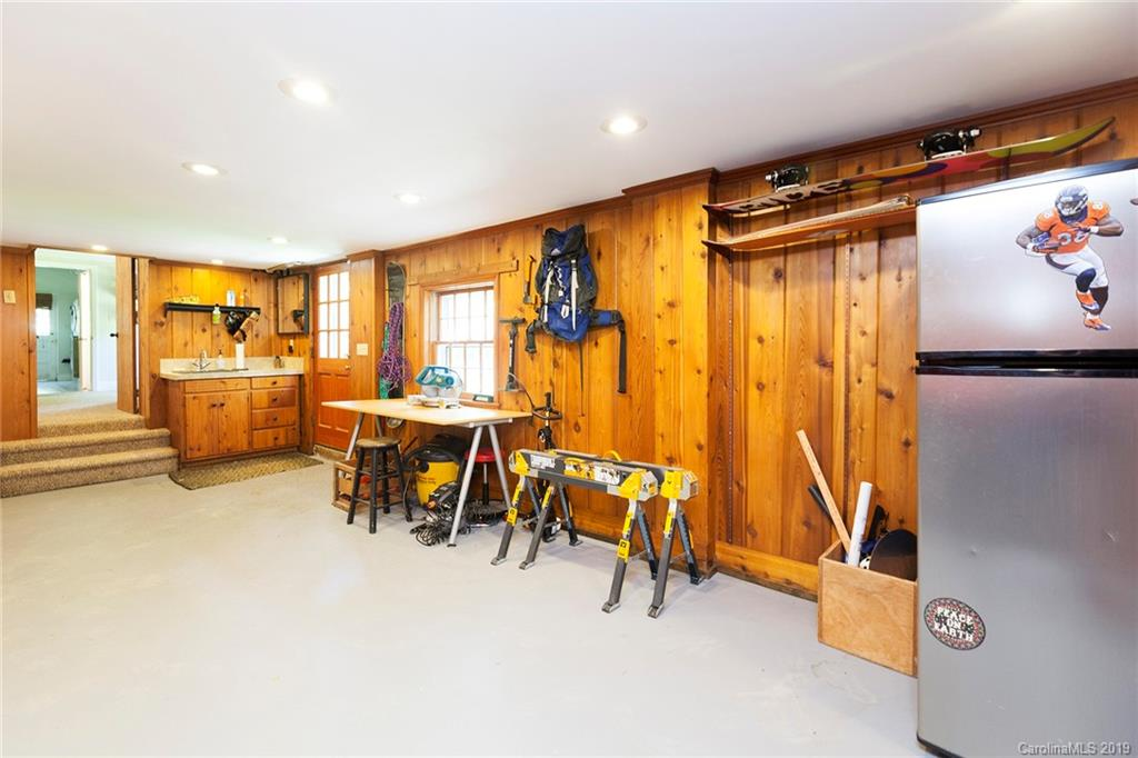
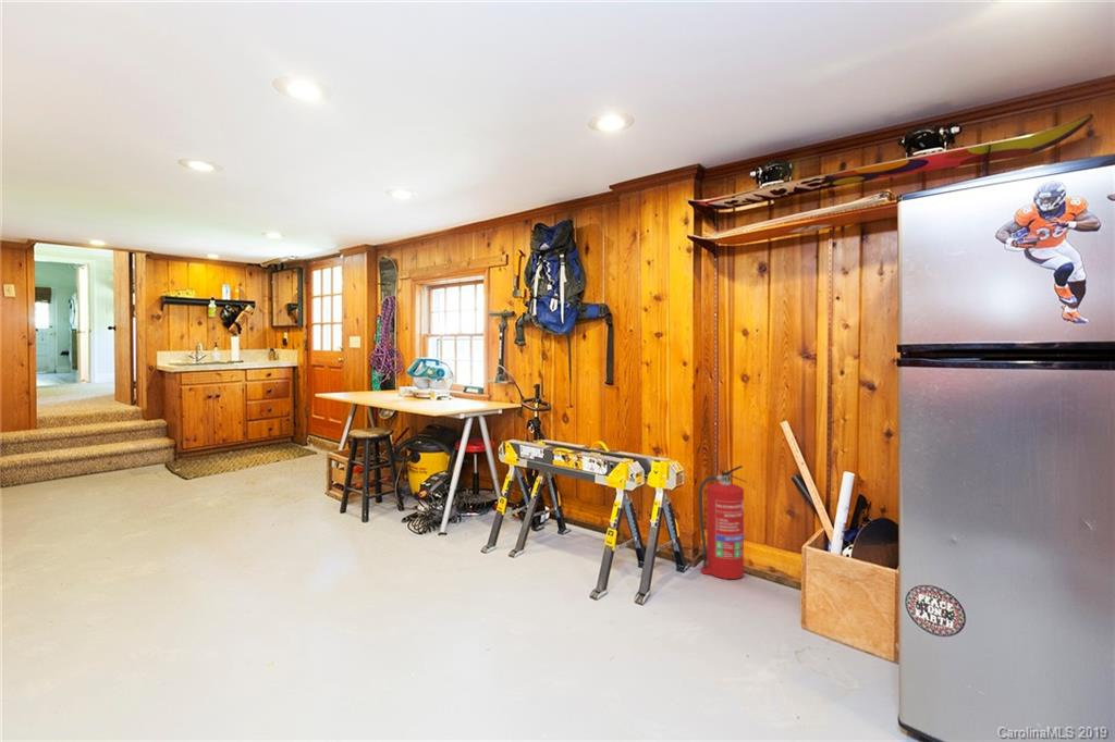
+ fire extinguisher (723, 519)
